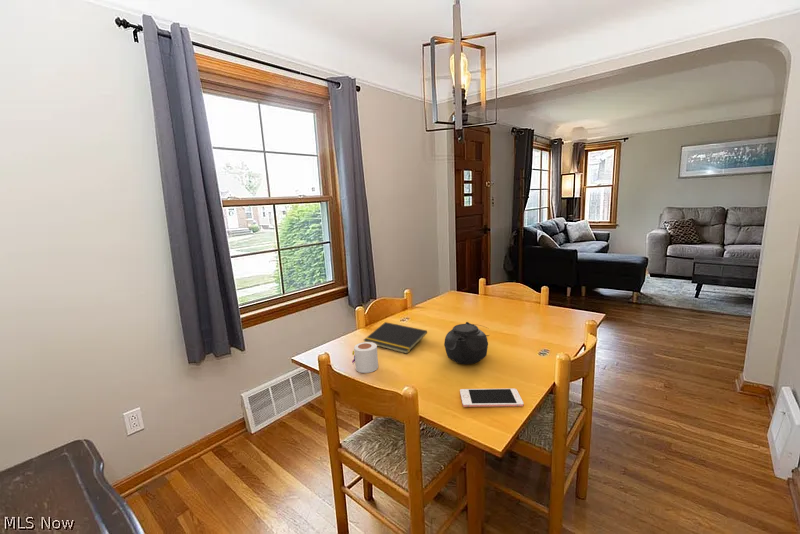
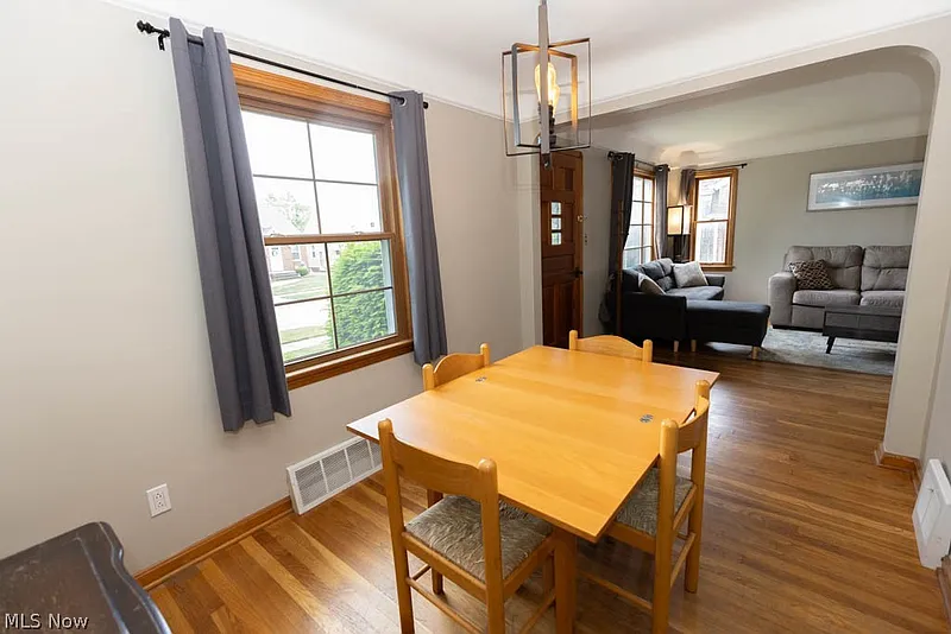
- teapot (465, 345)
- mug (366, 355)
- cell phone (490, 397)
- notepad (395, 336)
